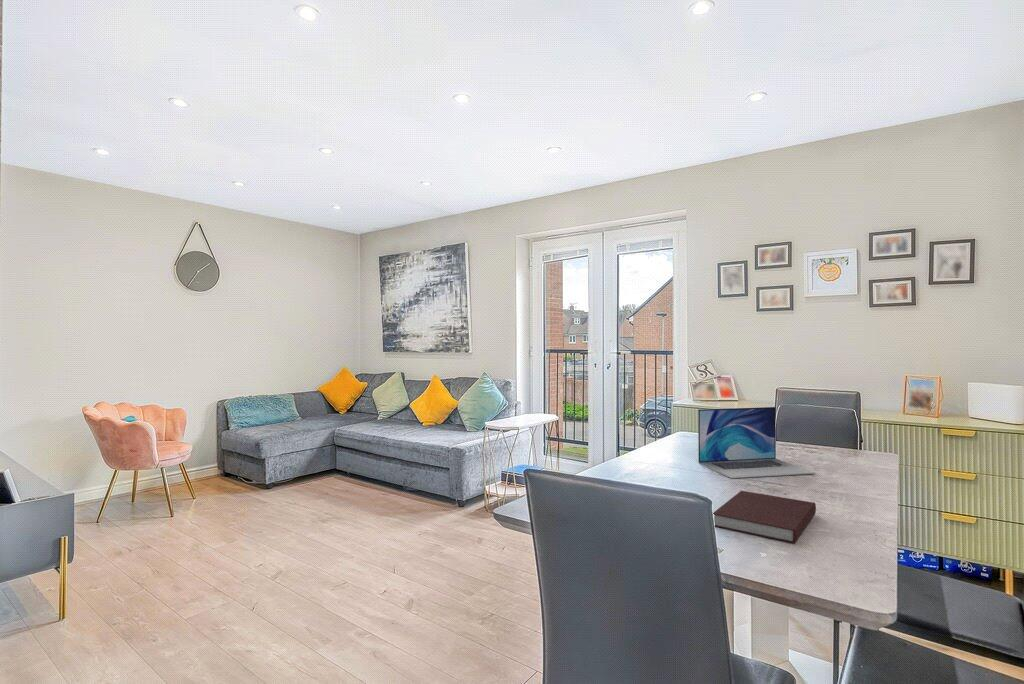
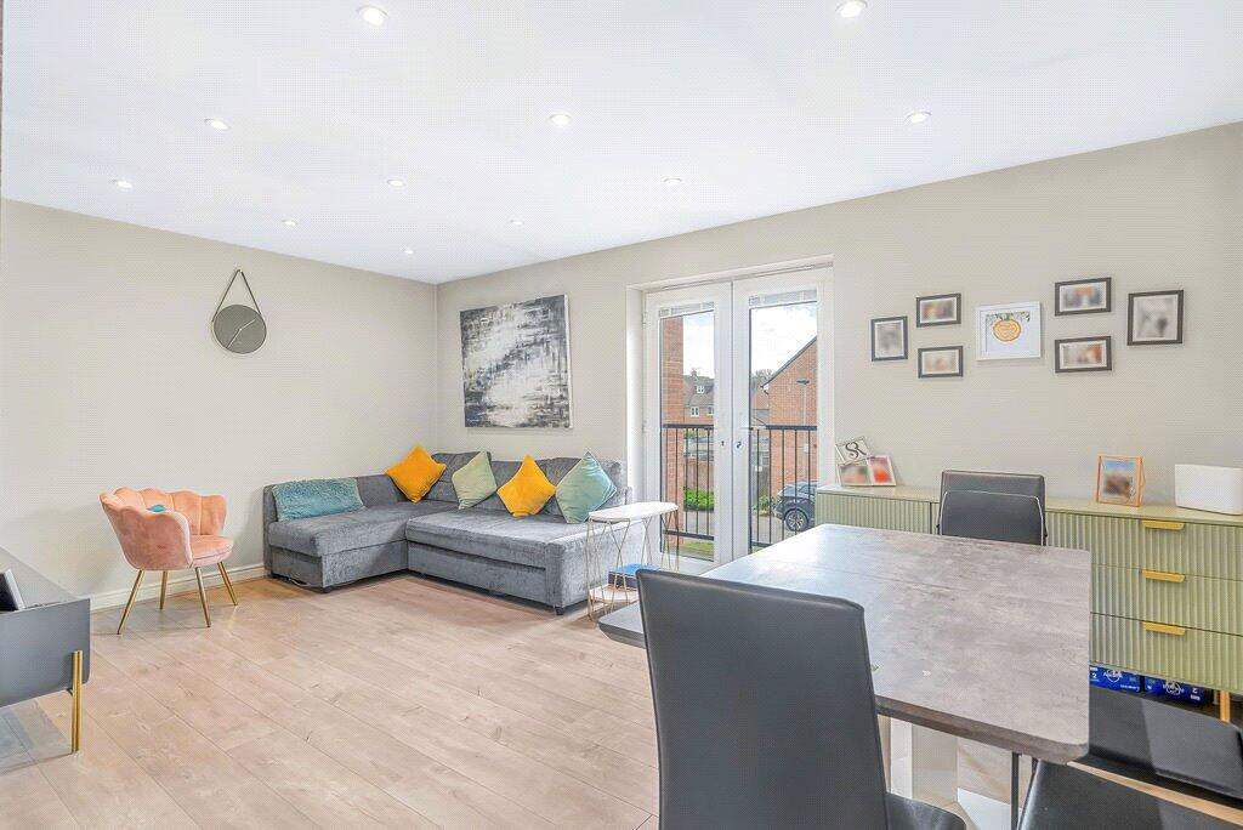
- laptop (754, 440)
- notebook (765, 514)
